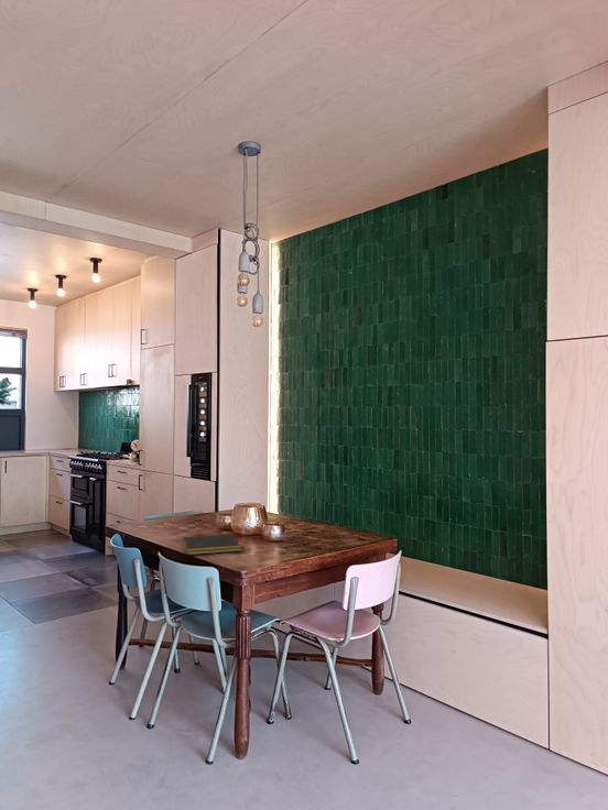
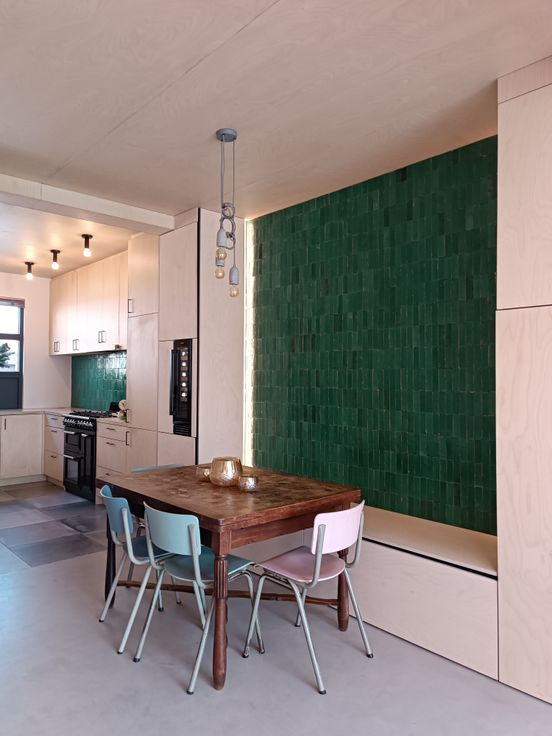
- notepad (211, 544)
